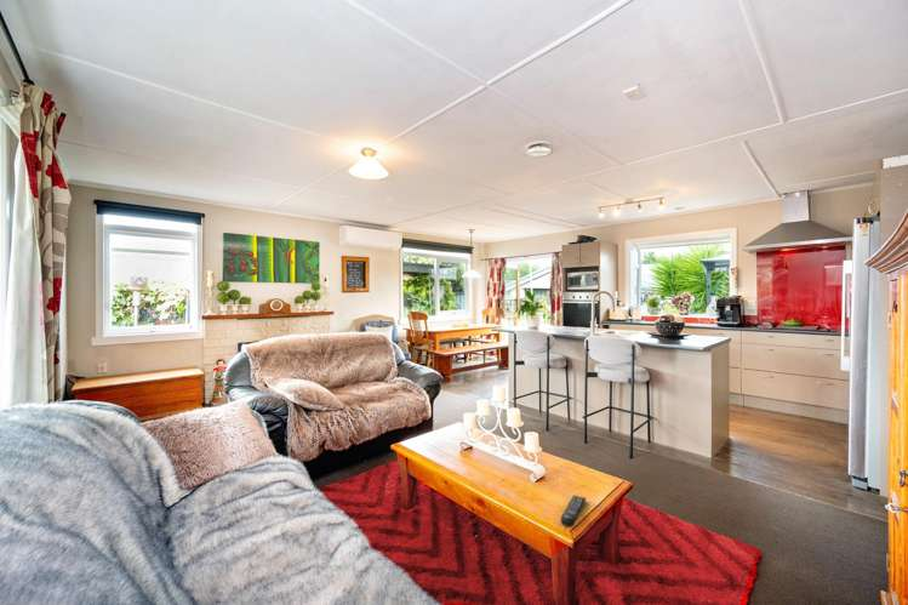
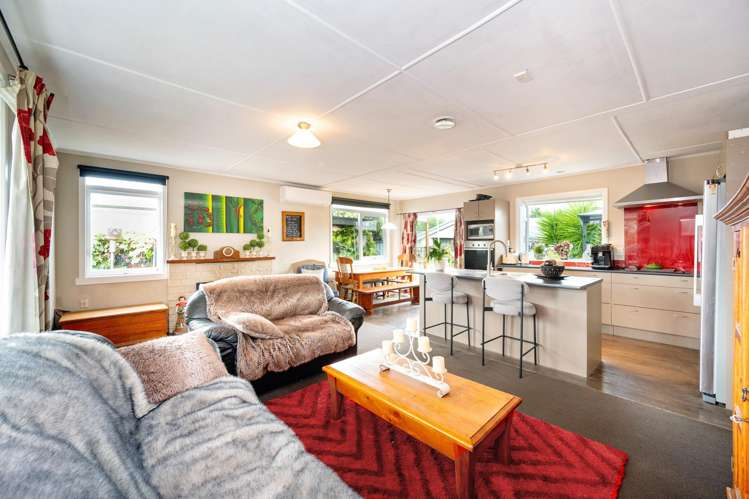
- remote control (573, 508)
